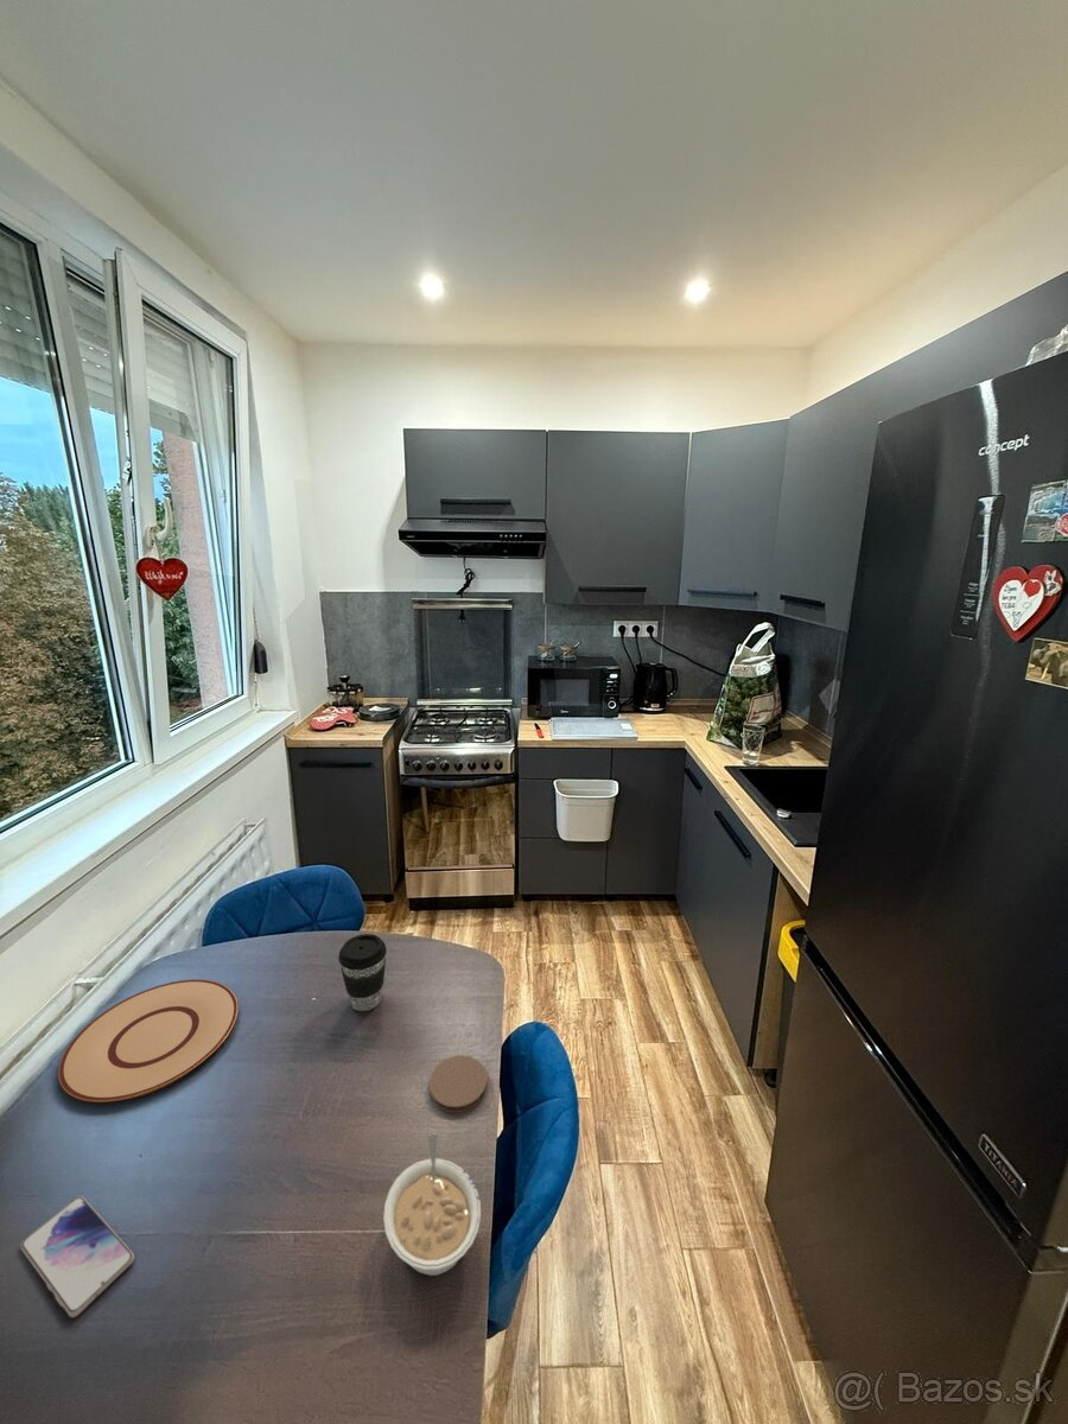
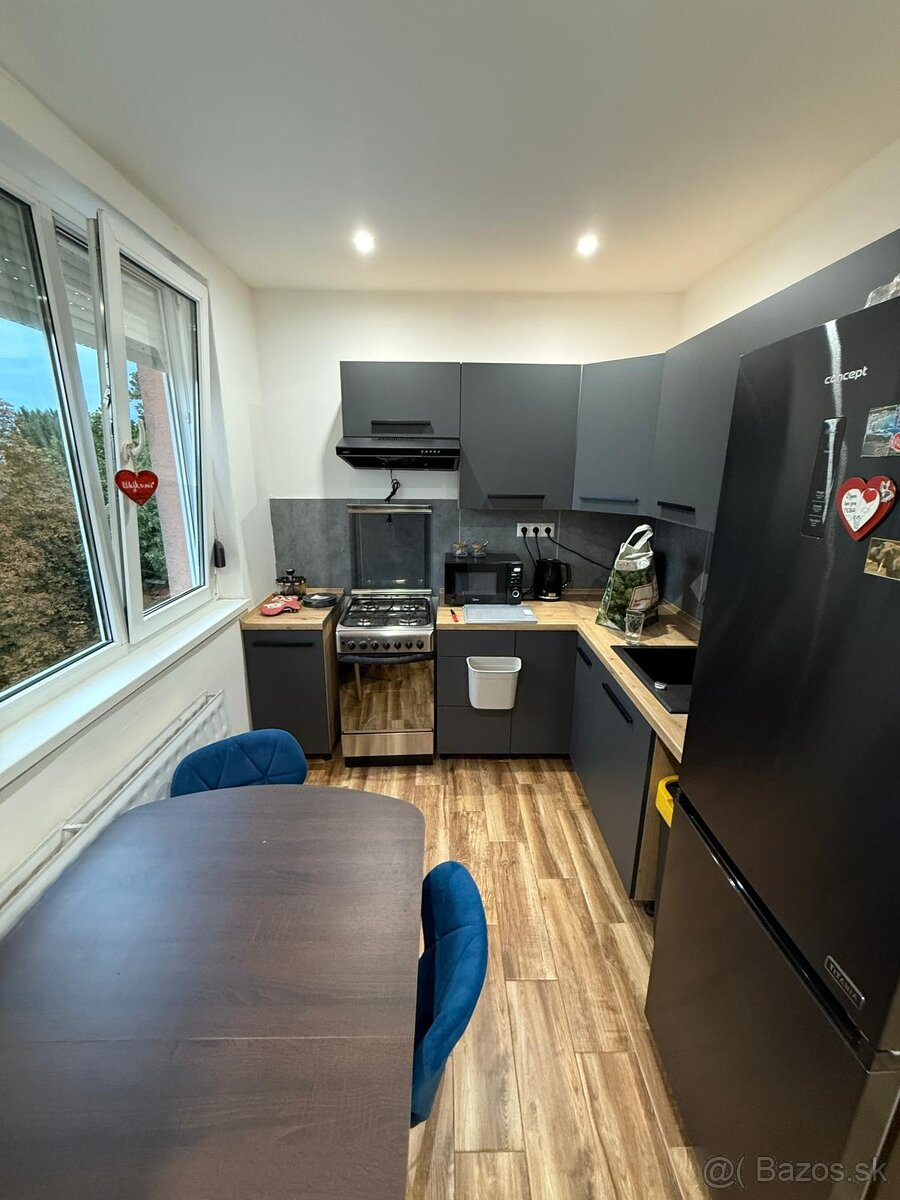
- legume (430, 1215)
- coffee cup (363, 973)
- smartphone (76, 1252)
- coaster (458, 1082)
- plate (154, 1035)
